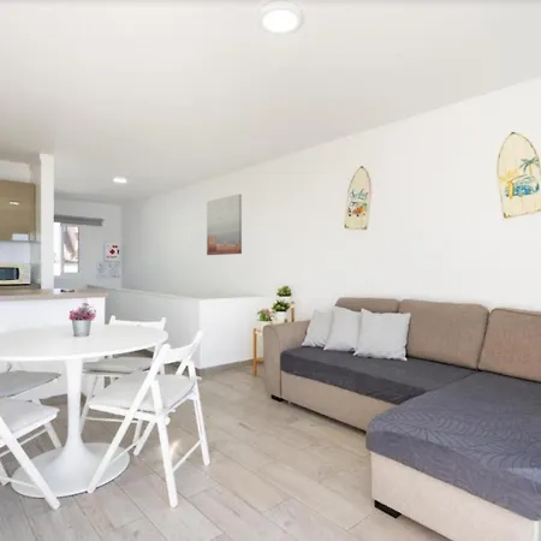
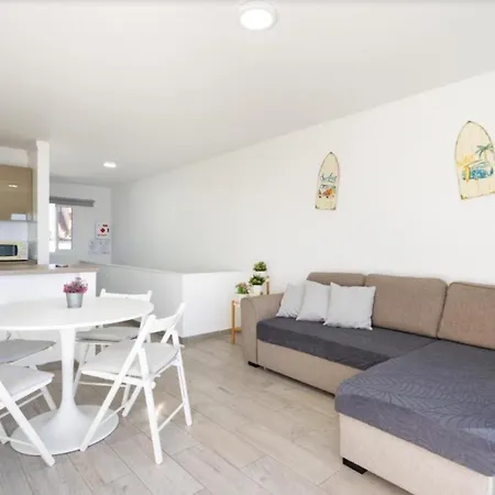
- wall art (222, 226)
